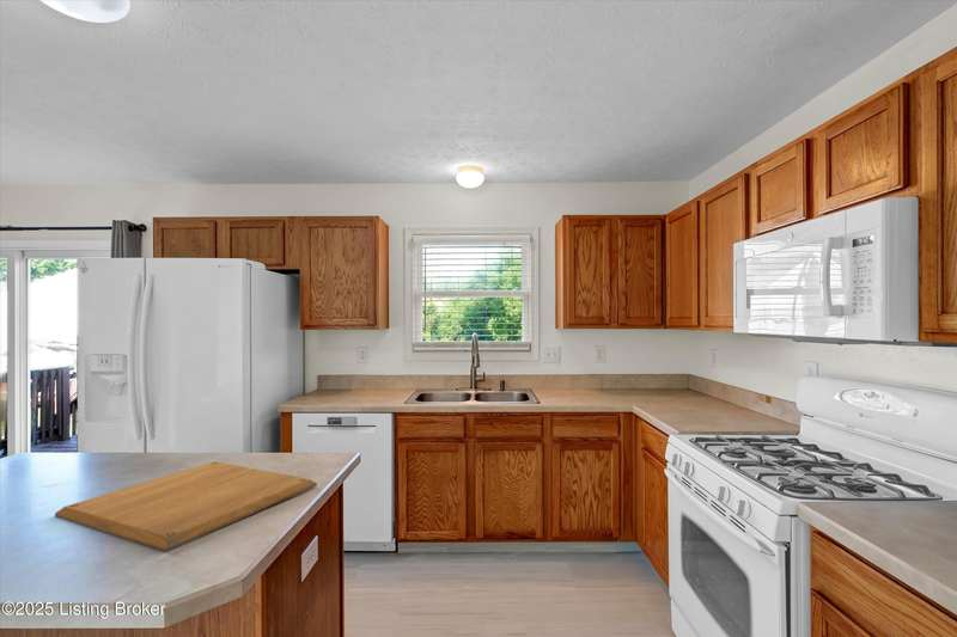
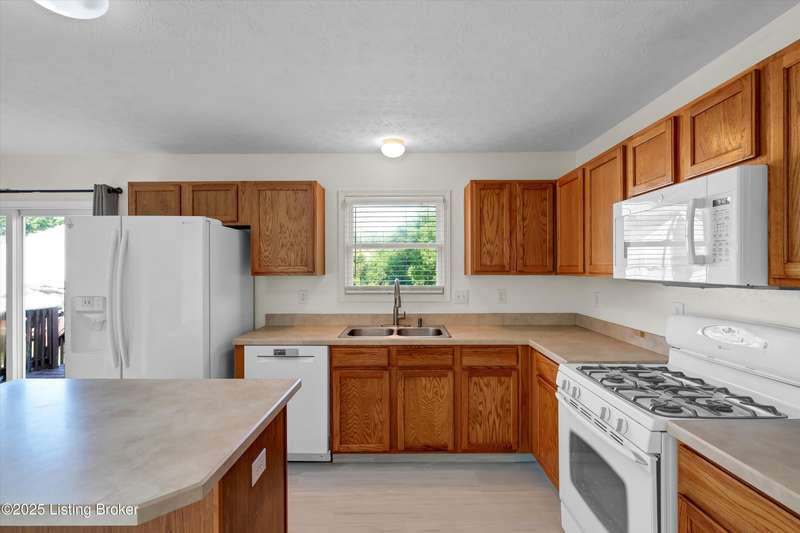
- chopping board (196, 495)
